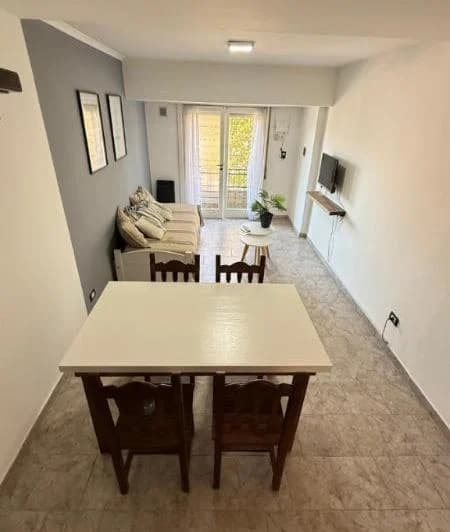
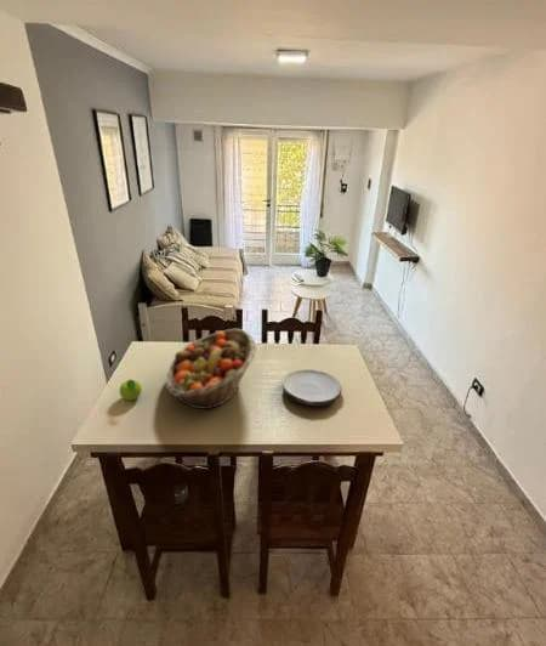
+ plate (311, 386)
+ fruit basket (211, 365)
+ fruit (131, 390)
